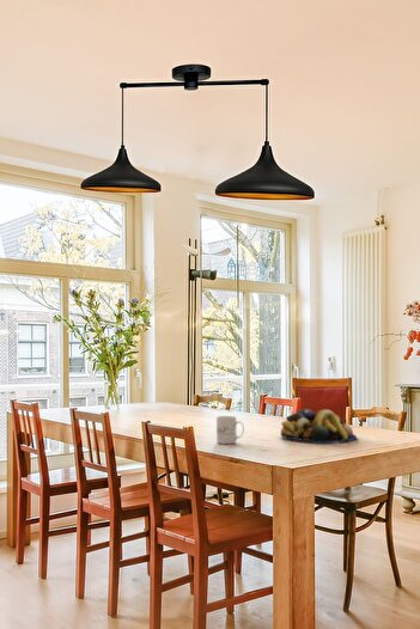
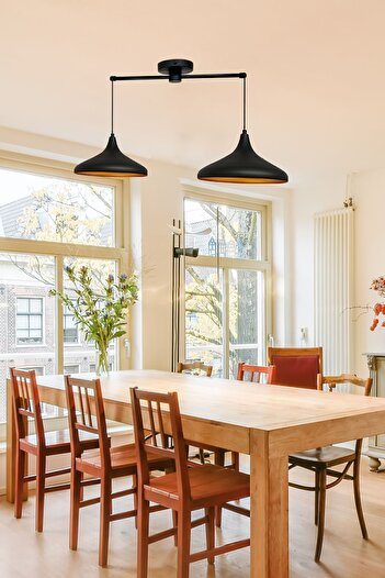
- fruit bowl (318, 423)
- mug (230, 429)
